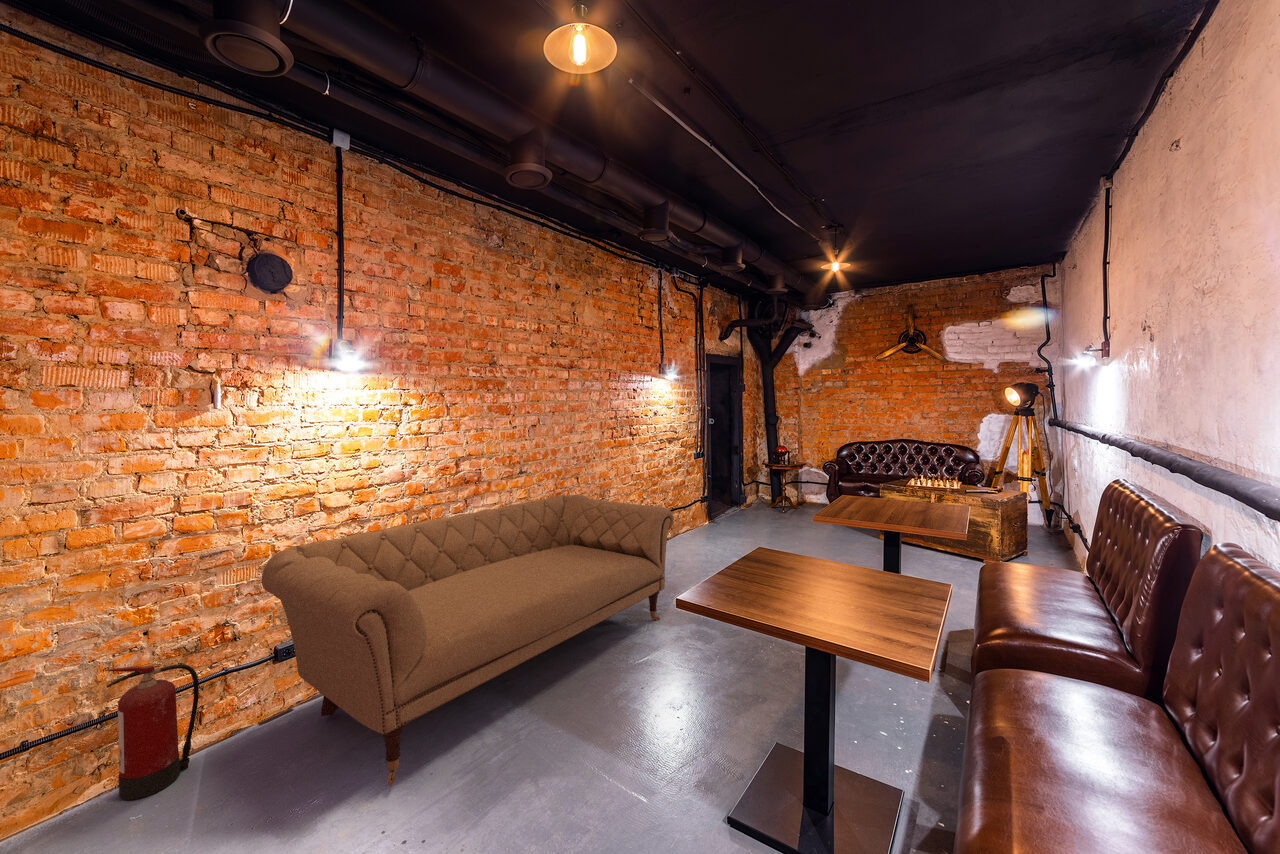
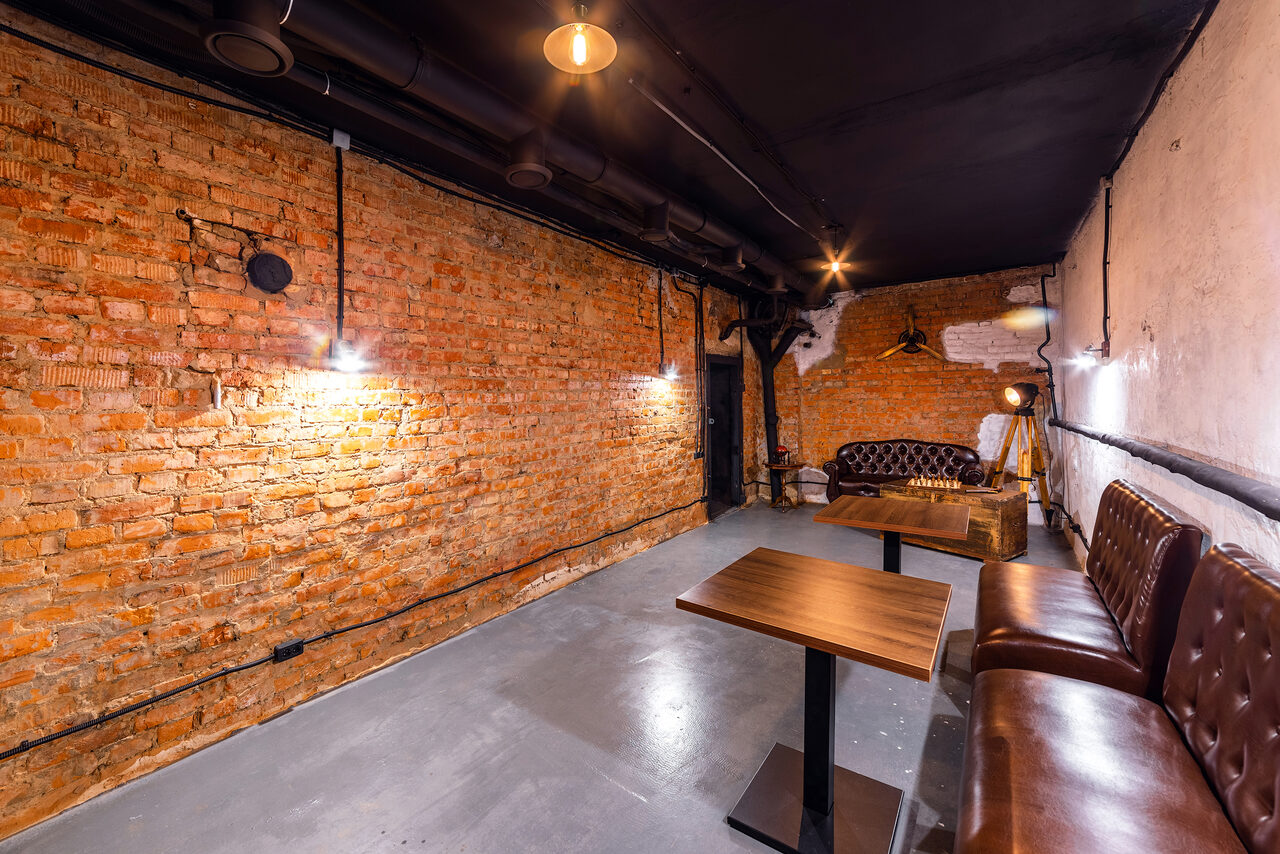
- fire extinguisher (156, 718)
- chesterfield sofa (506, 590)
